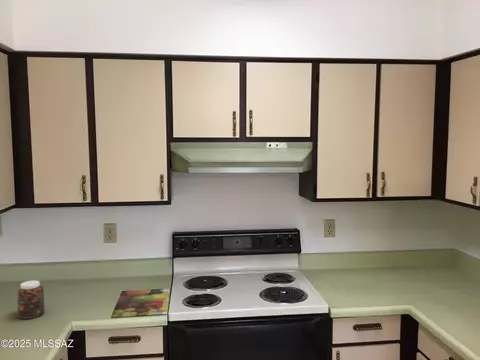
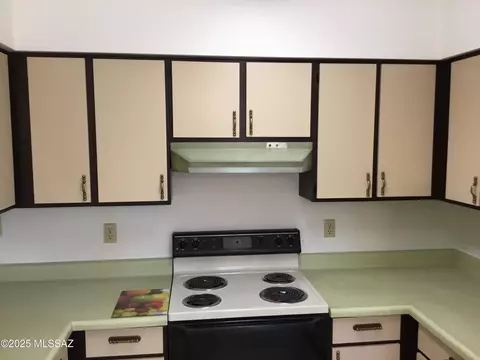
- jar (30, 298)
